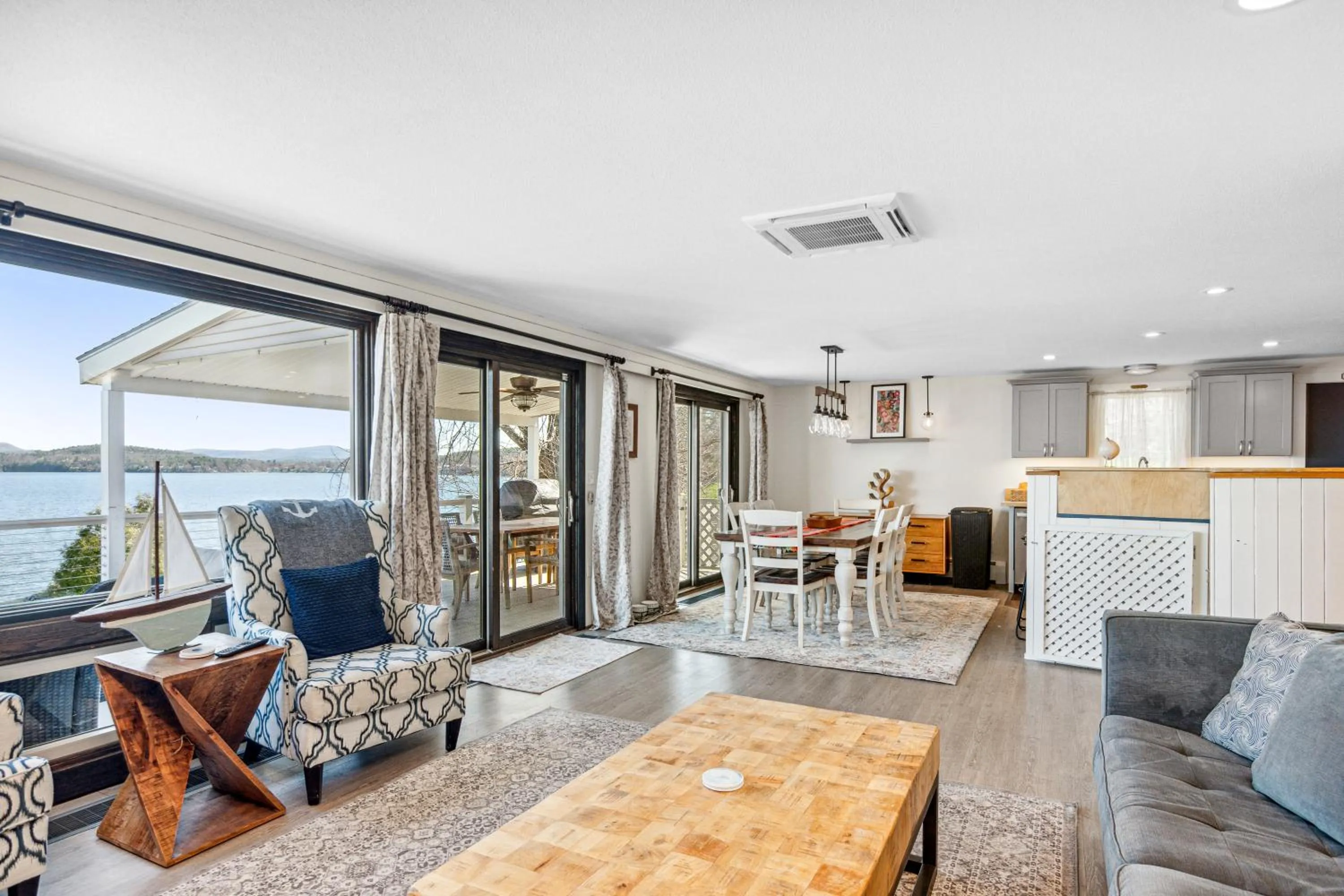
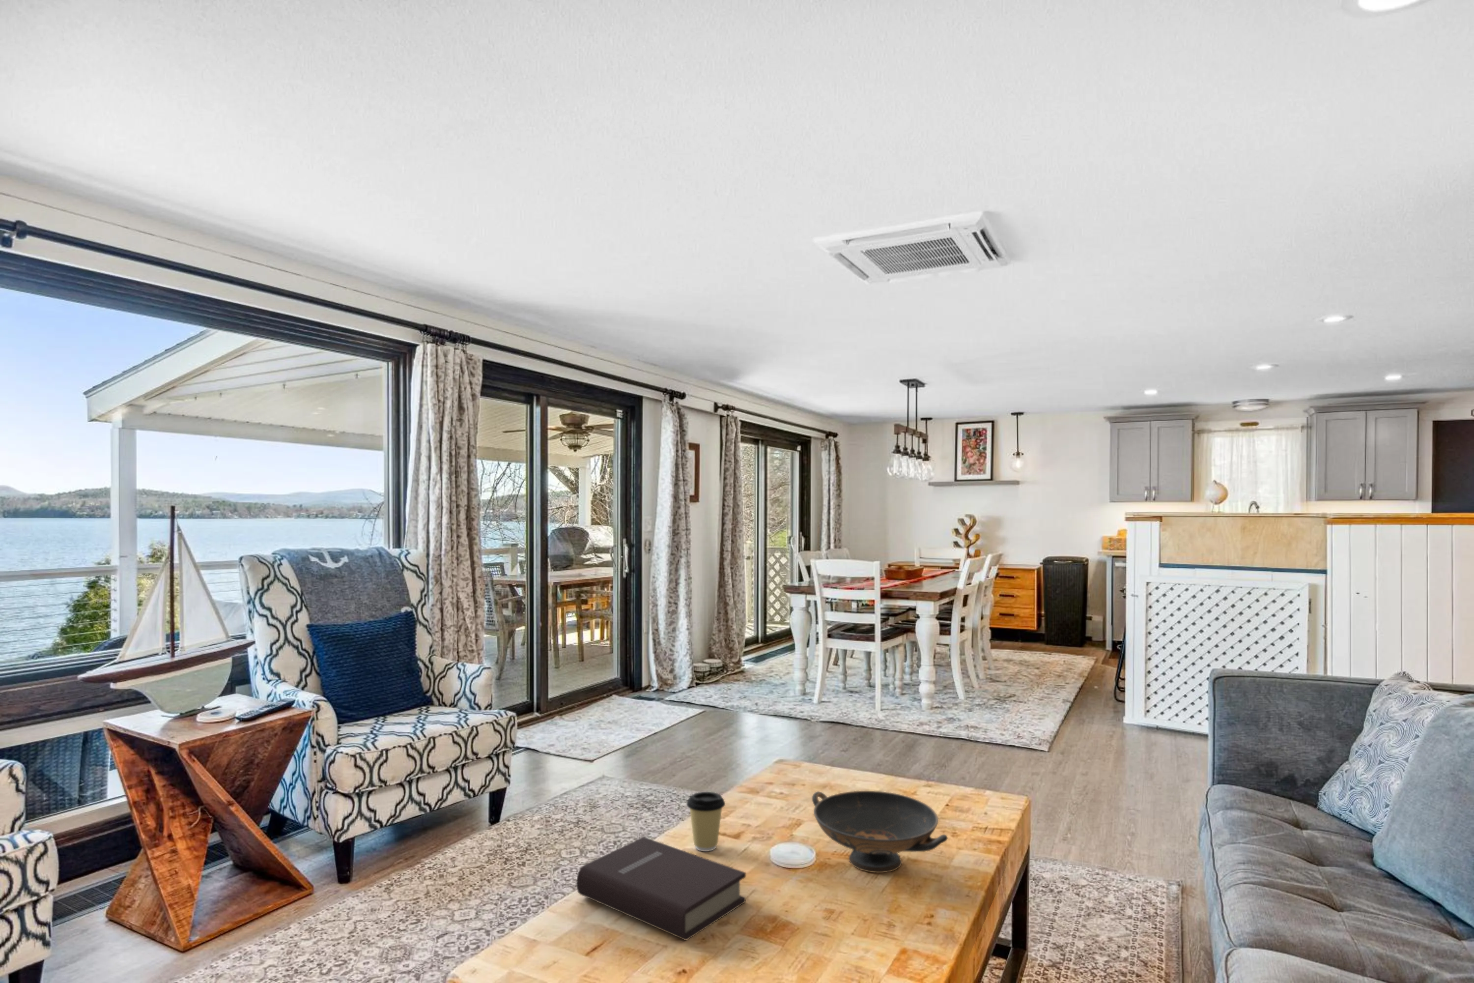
+ decorative bowl (875, 836)
+ book (660, 885)
+ coffee cup (705, 821)
